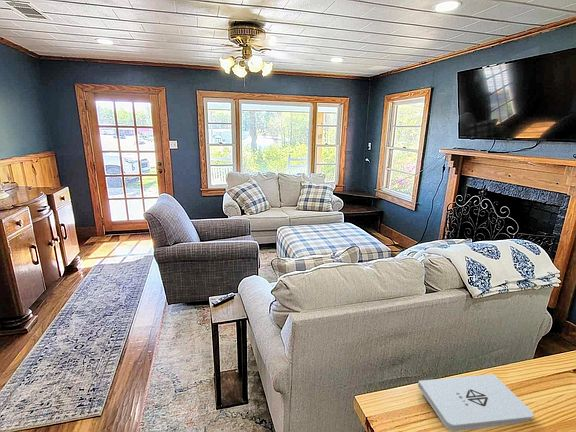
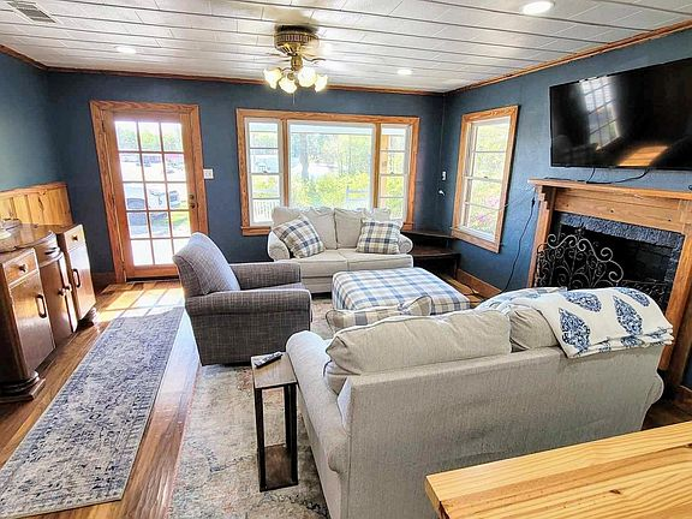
- notepad (473, 400)
